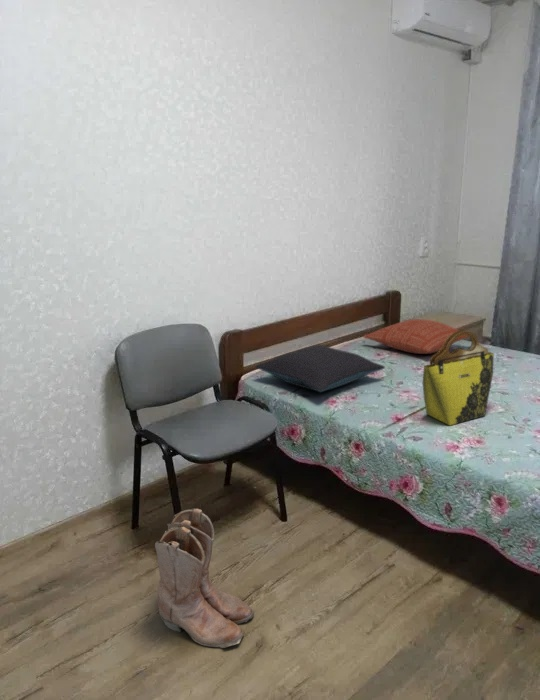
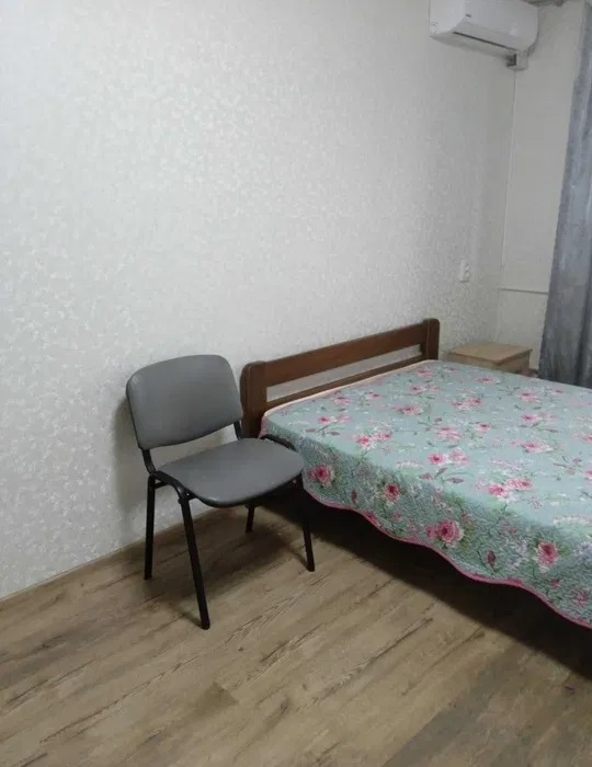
- tote bag (458, 373)
- pillow (318, 367)
- pillow (417, 335)
- boots (204, 572)
